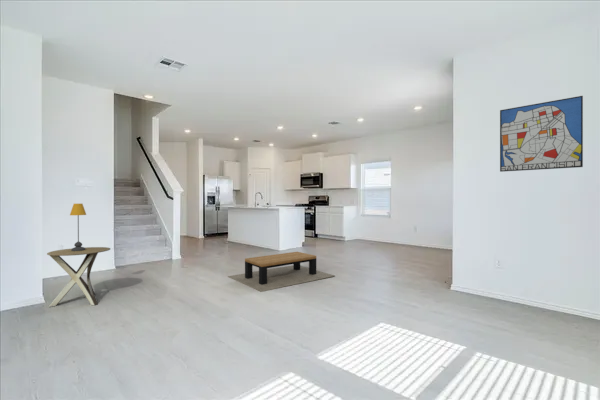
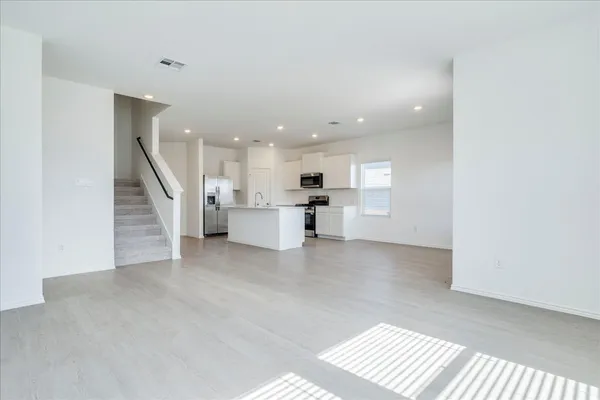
- table lamp (78, 226)
- coffee table (281, 267)
- side table (80, 275)
- wall art (538, 136)
